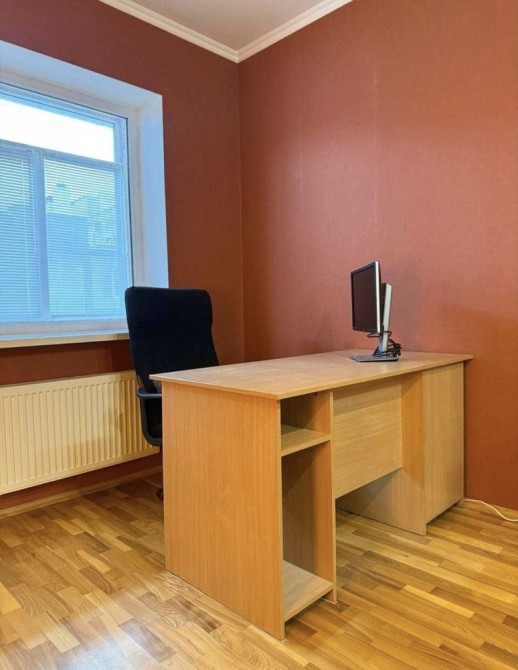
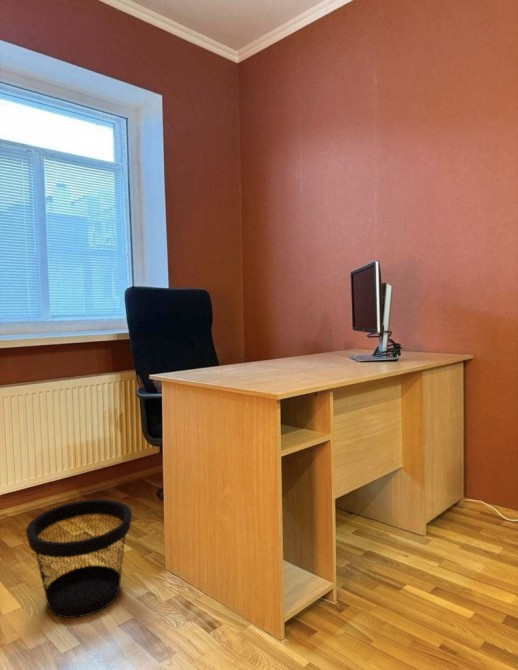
+ wastebasket (84, 558)
